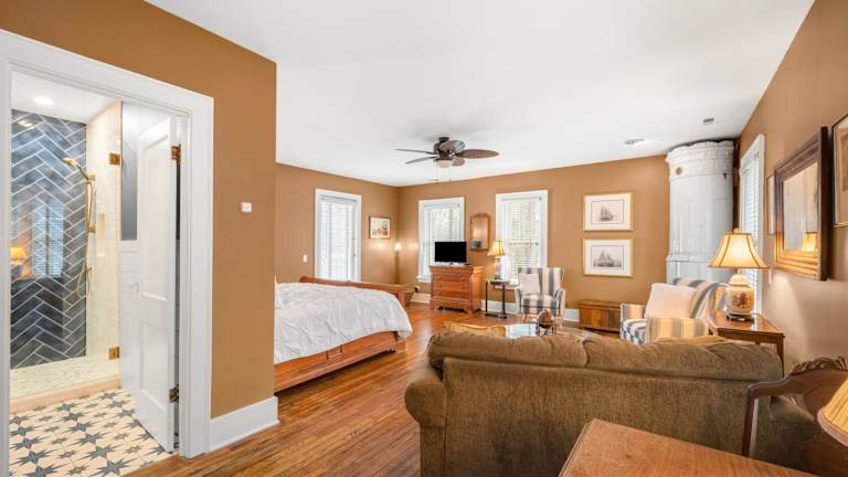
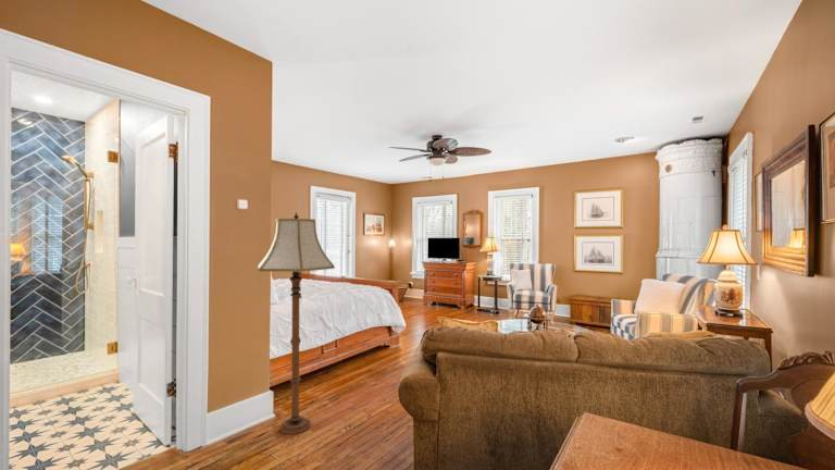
+ floor lamp (295, 319)
